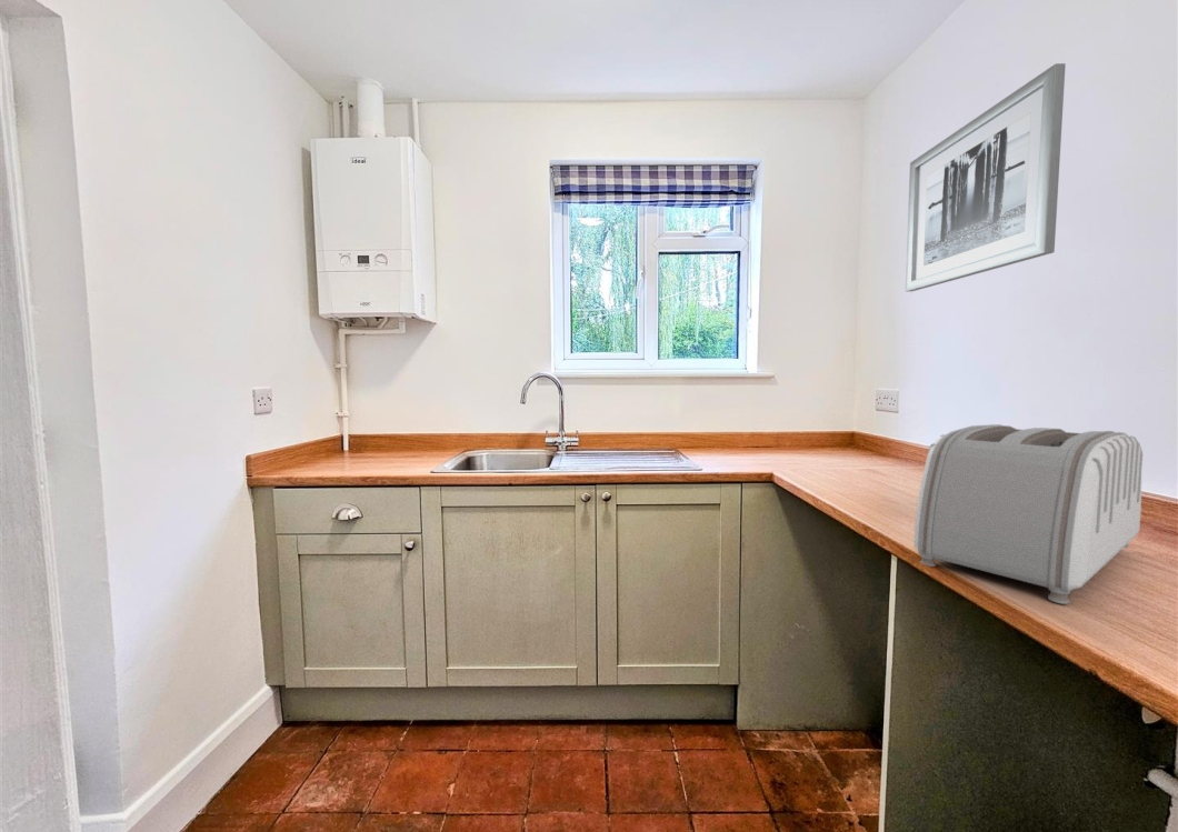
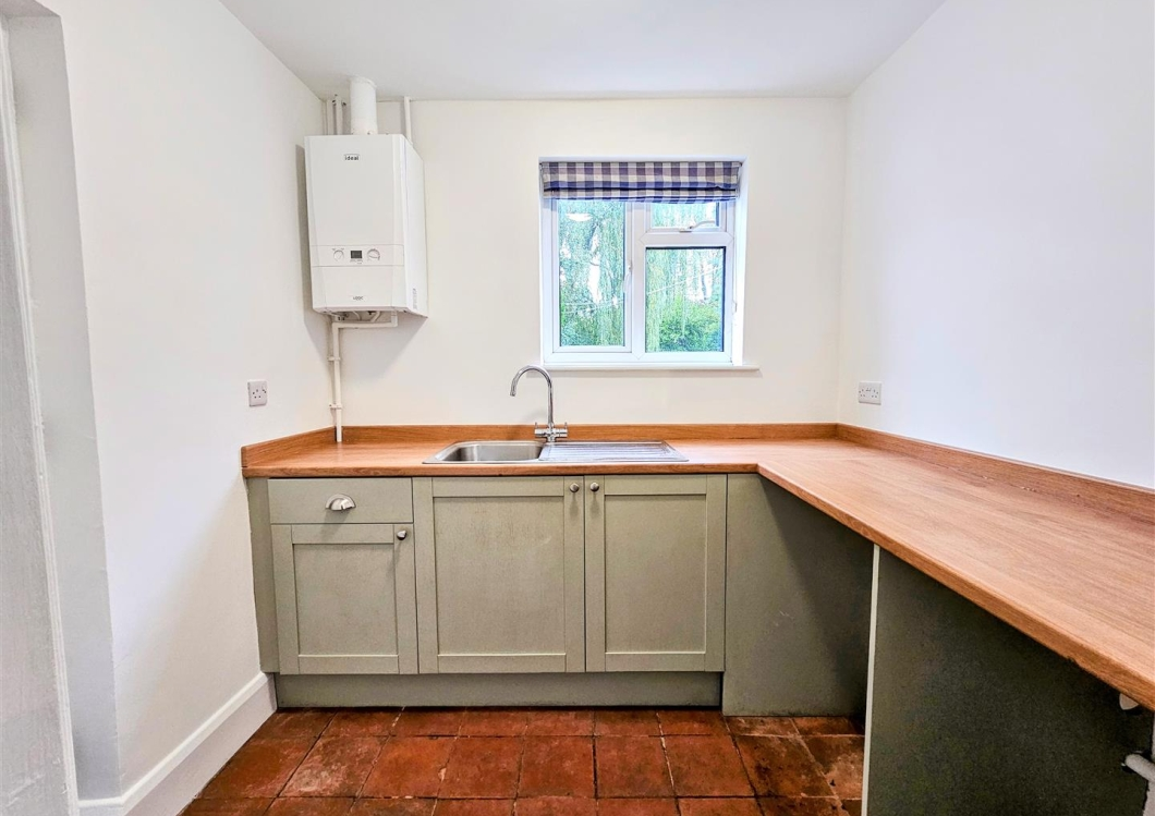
- toaster (1034, 491)
- wall art (969, 200)
